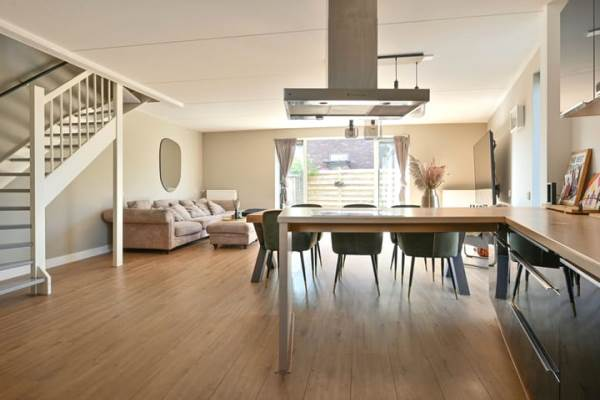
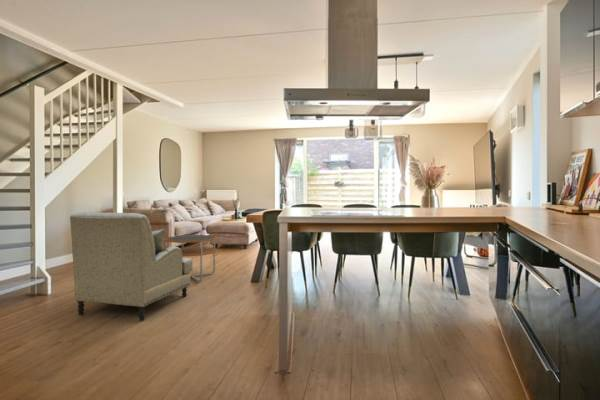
+ side table (191, 255)
+ armchair (136, 258)
